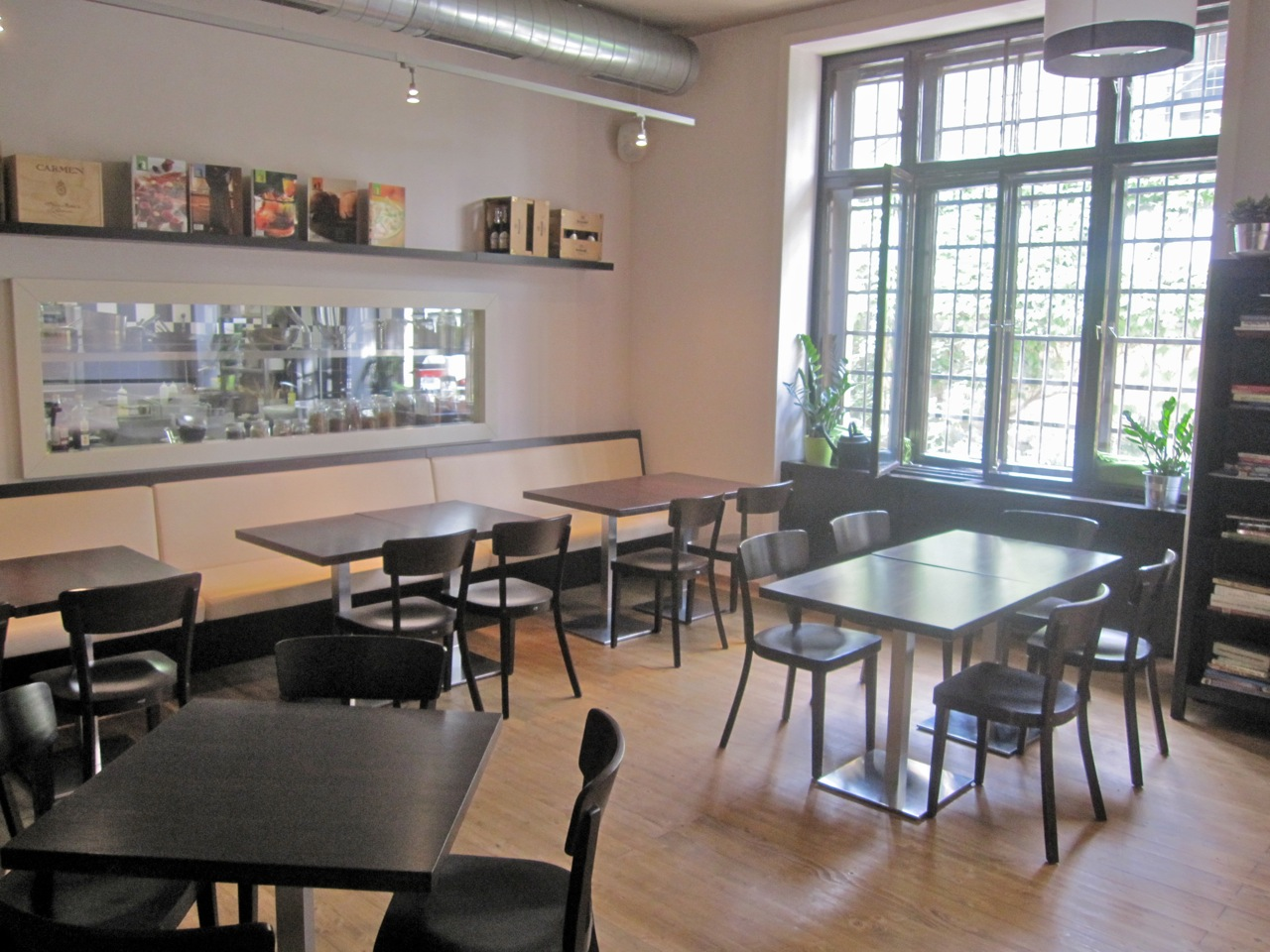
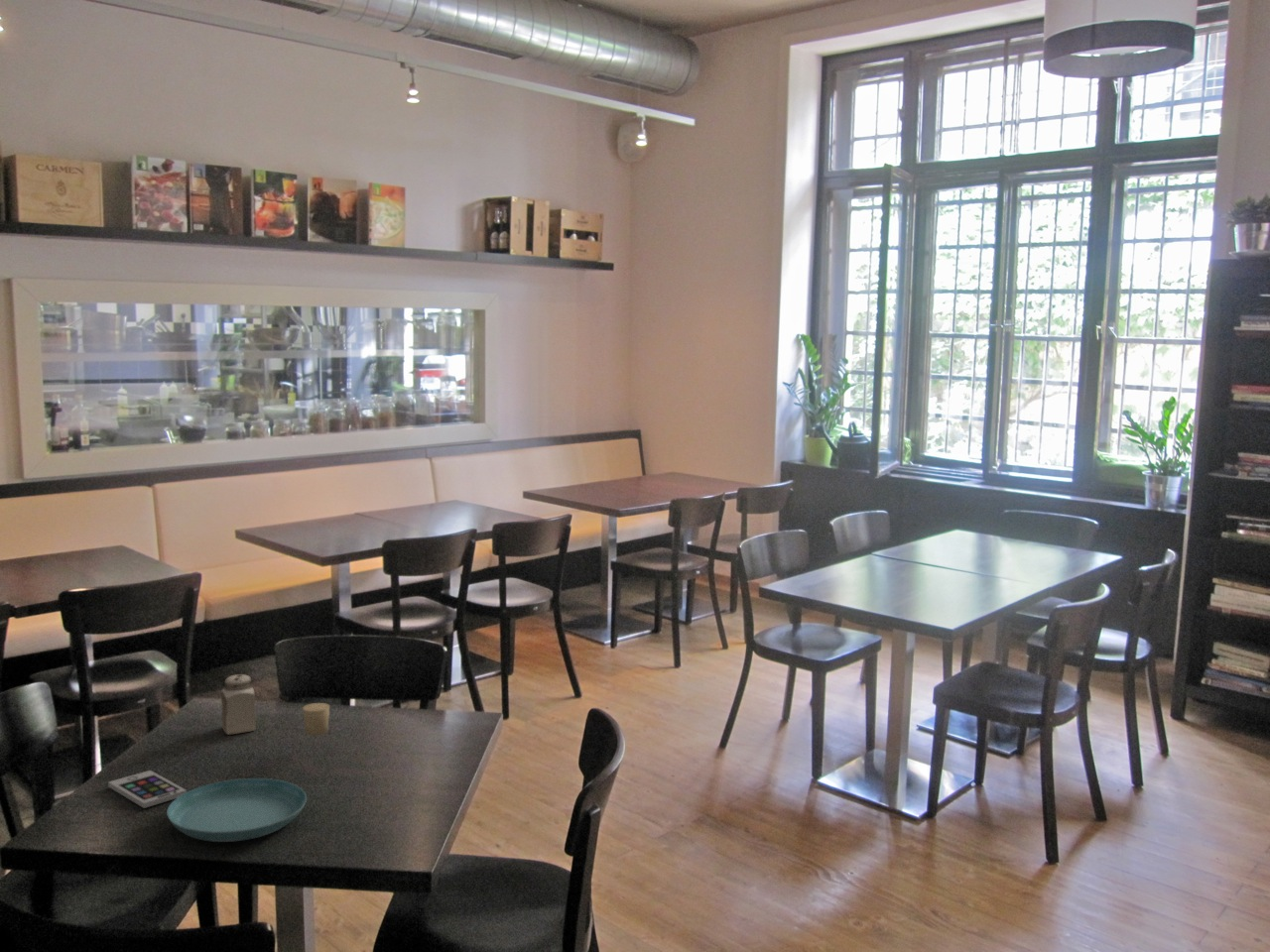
+ candle (317, 729)
+ smartphone (147, 787)
+ salt shaker (238, 702)
+ saucer (238, 811)
